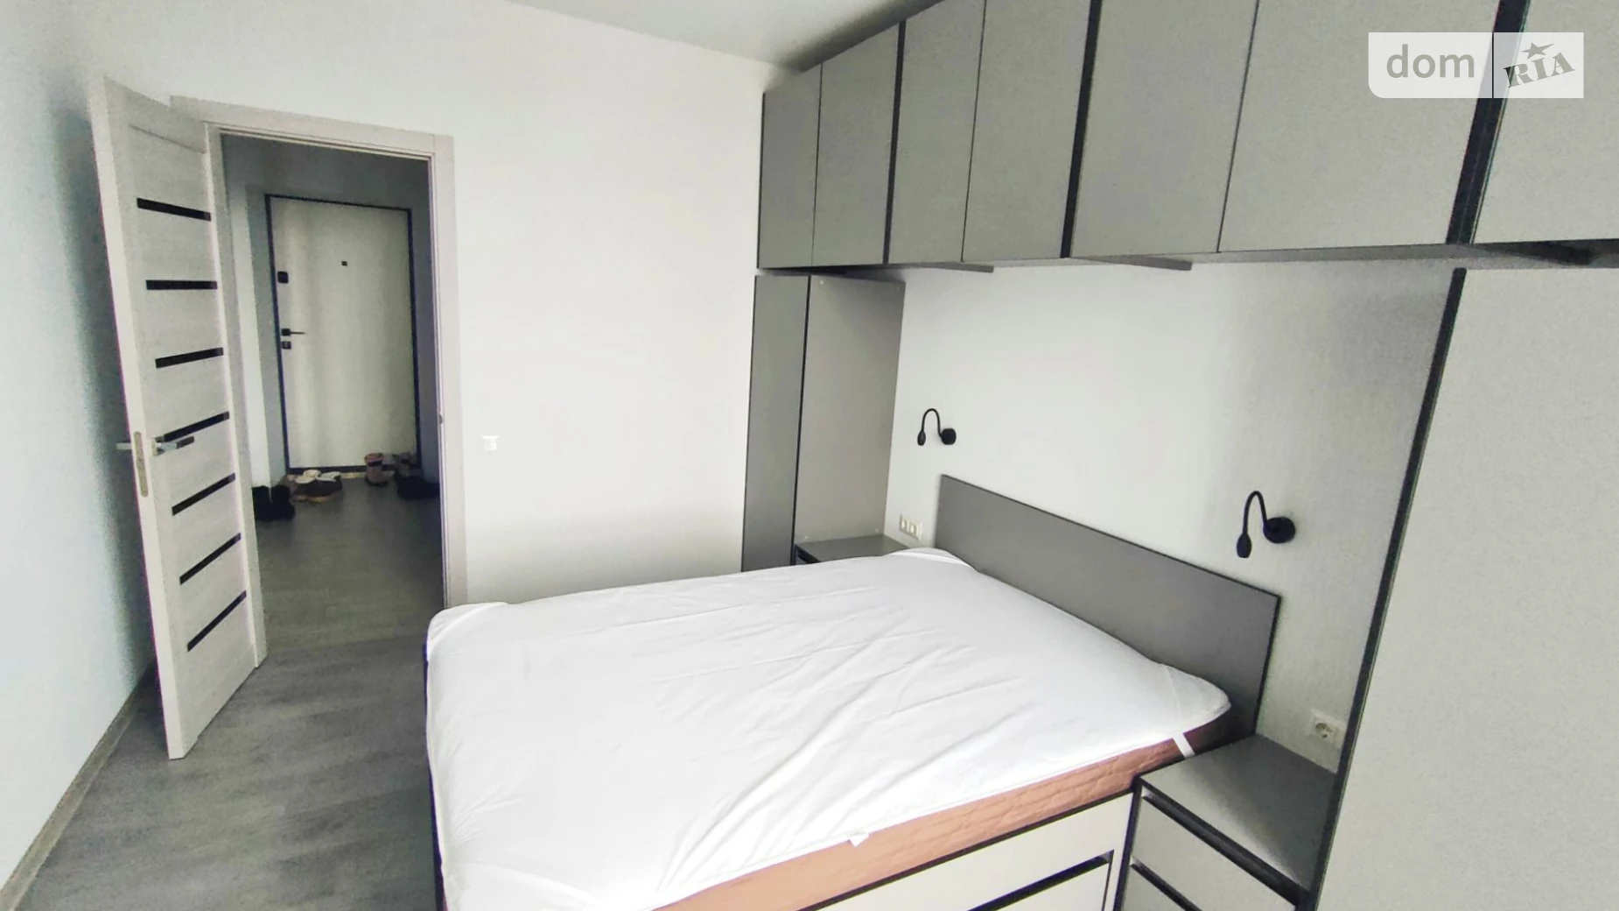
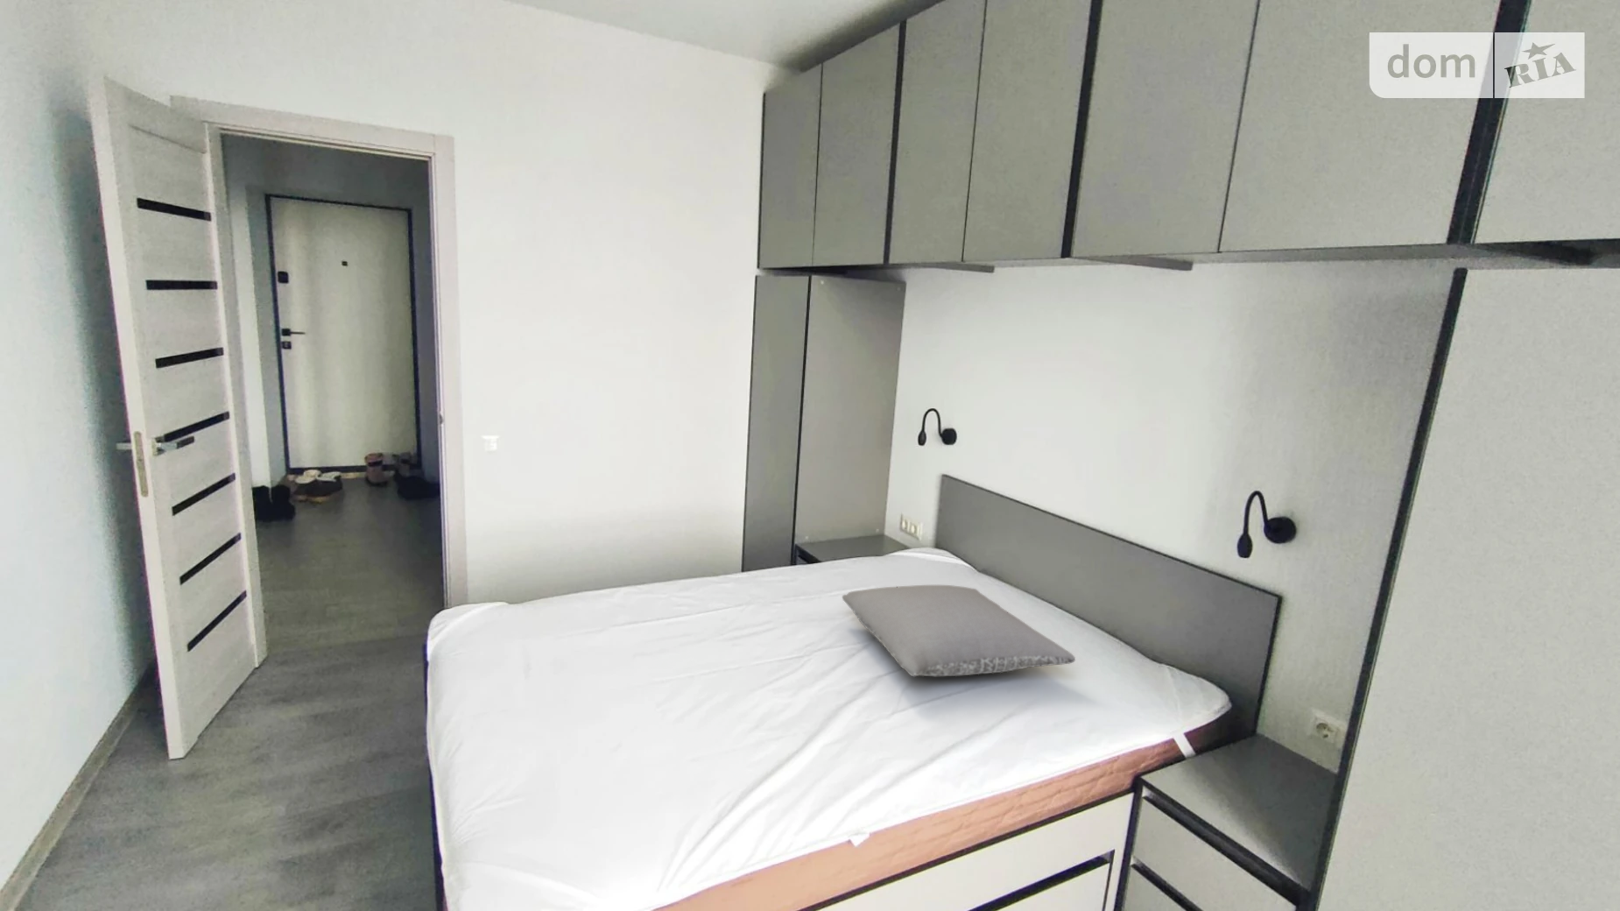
+ pillow (948, 624)
